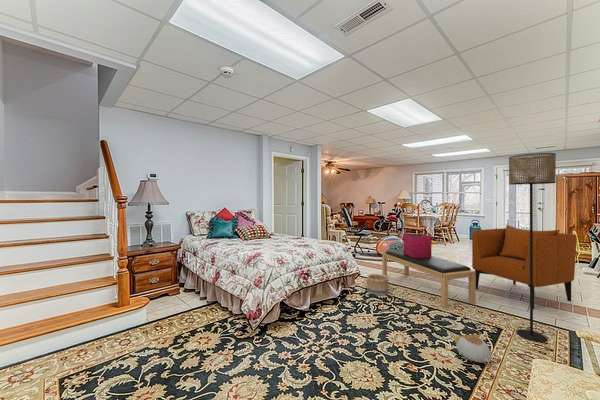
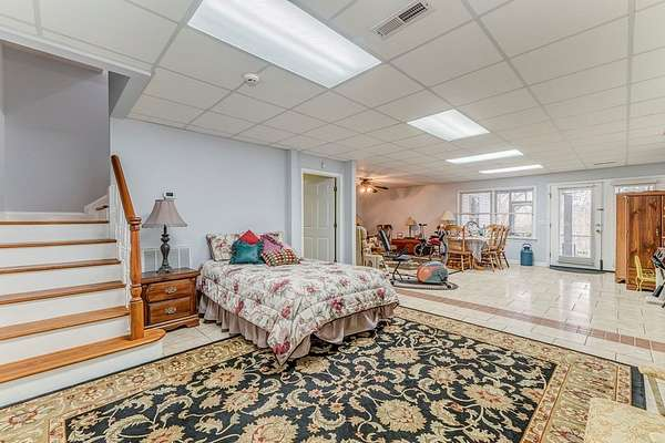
- plush toy (475, 348)
- storage bin (416, 245)
- floor lamp (531, 246)
- basket (377, 284)
- bench (422, 271)
- armchair (522, 260)
